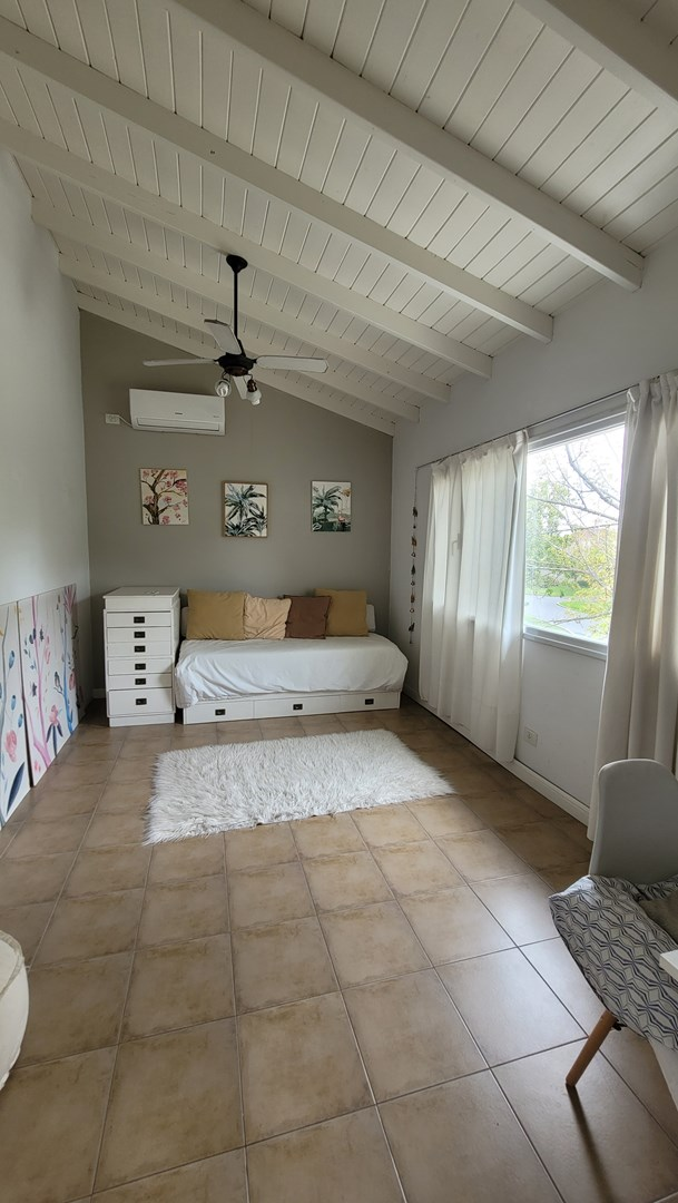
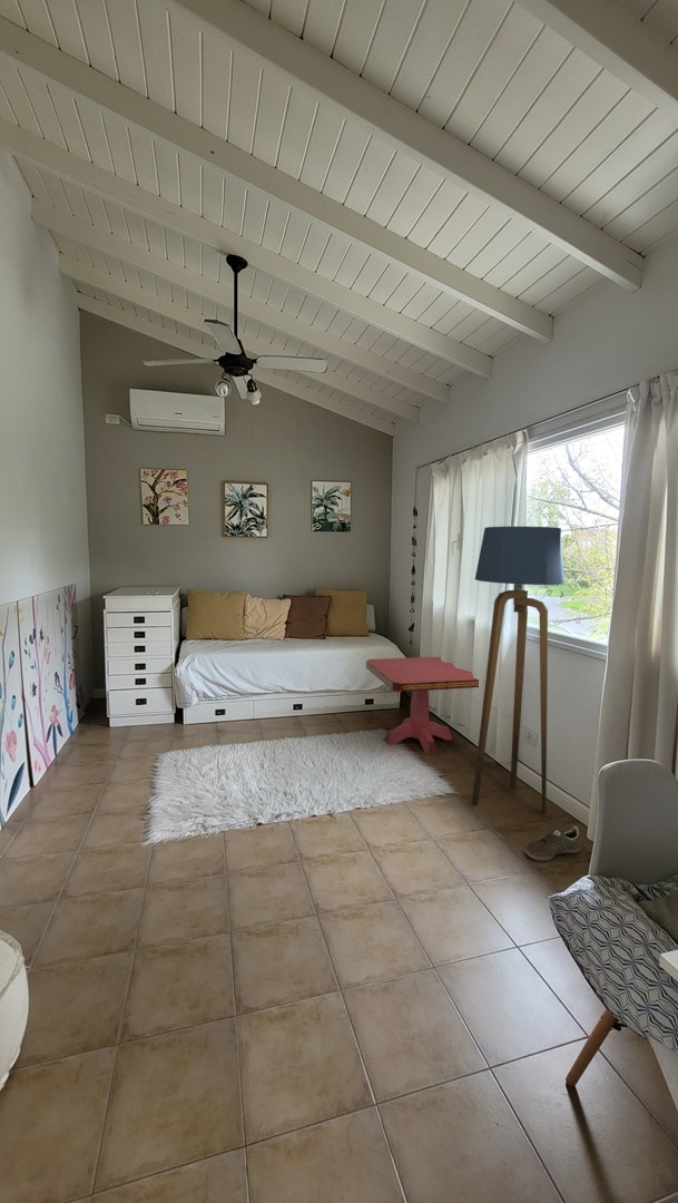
+ floor lamp (515, 668)
+ side table (420, 704)
+ sneaker (552, 840)
